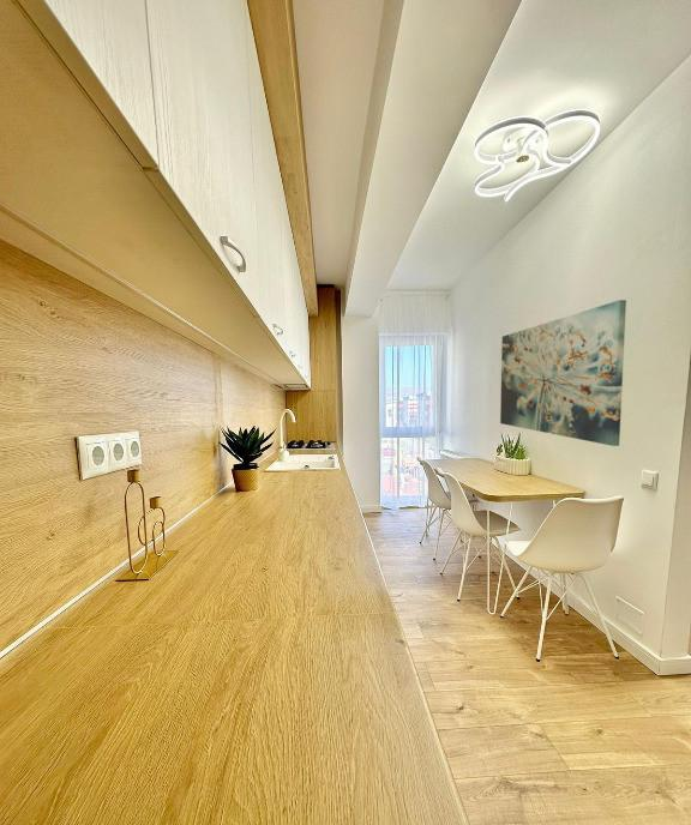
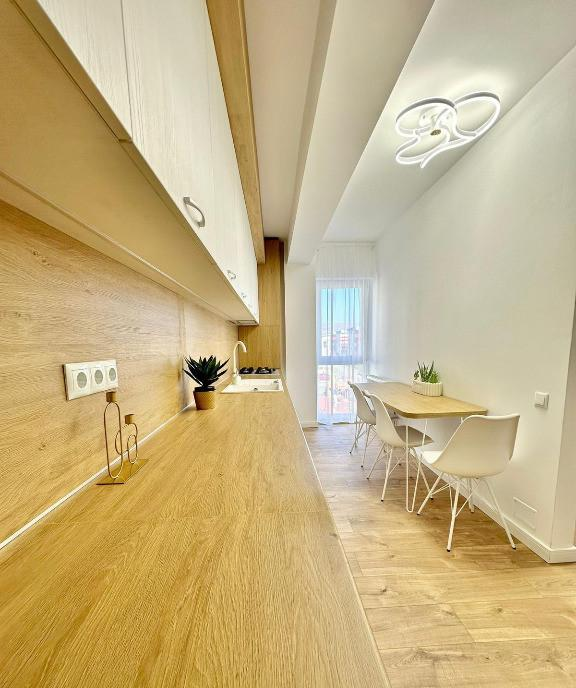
- wall art (546, 378)
